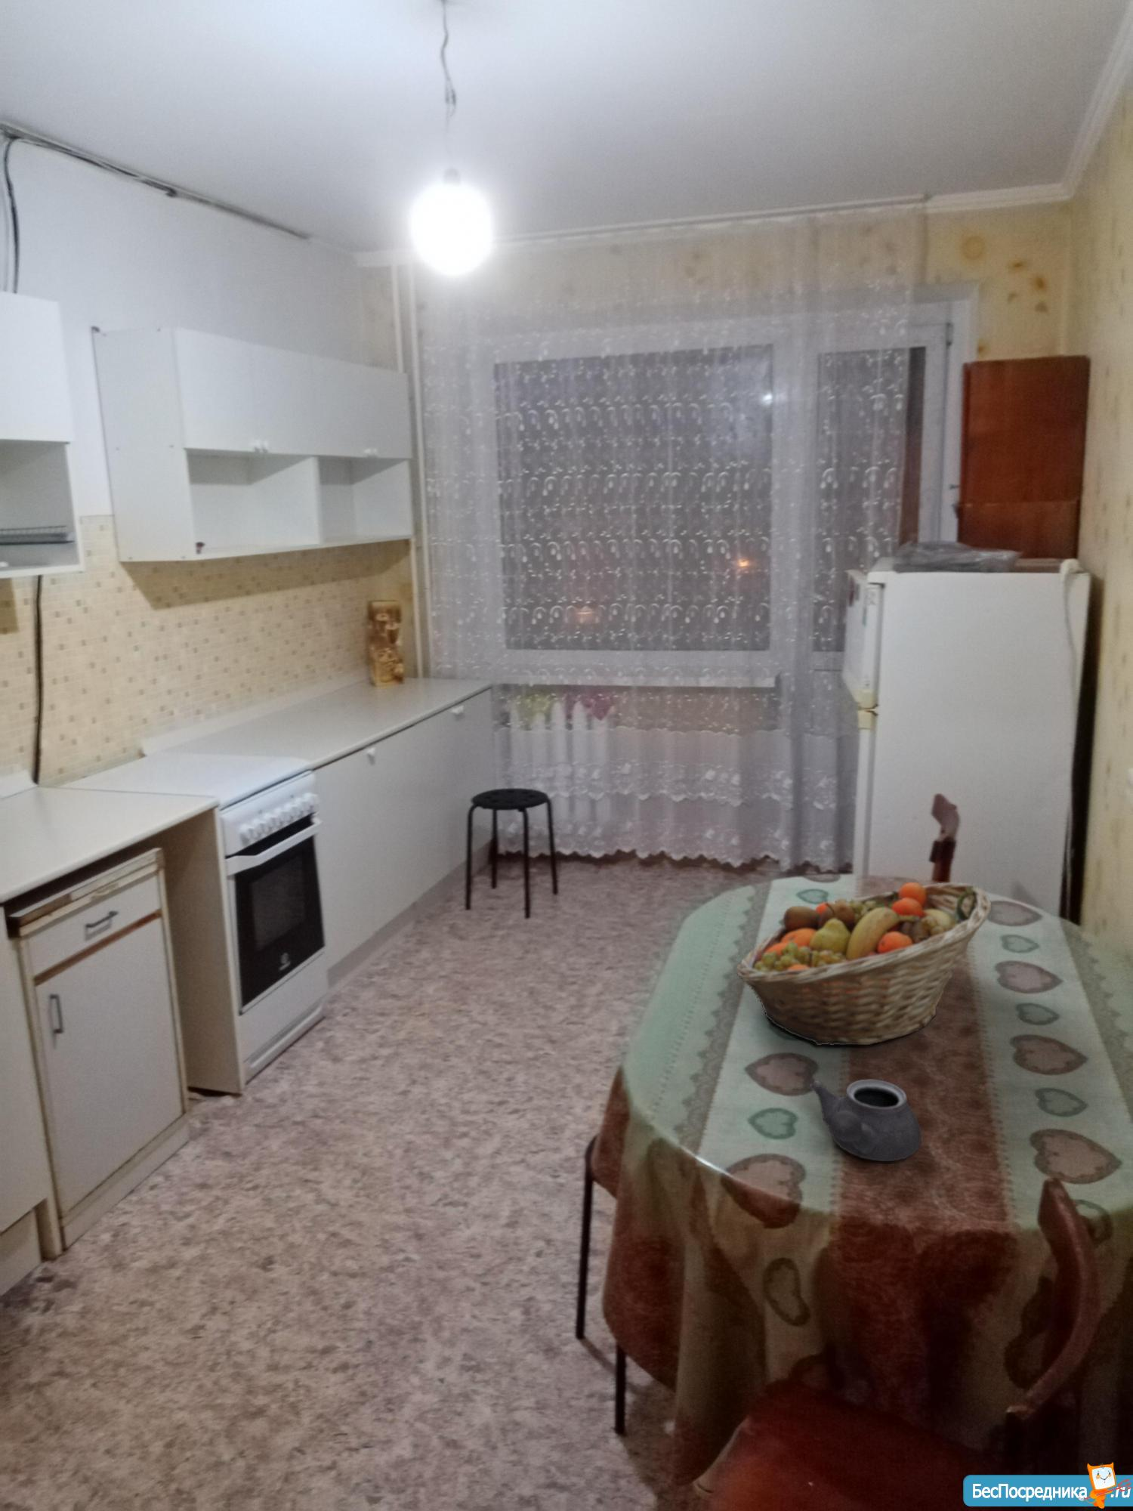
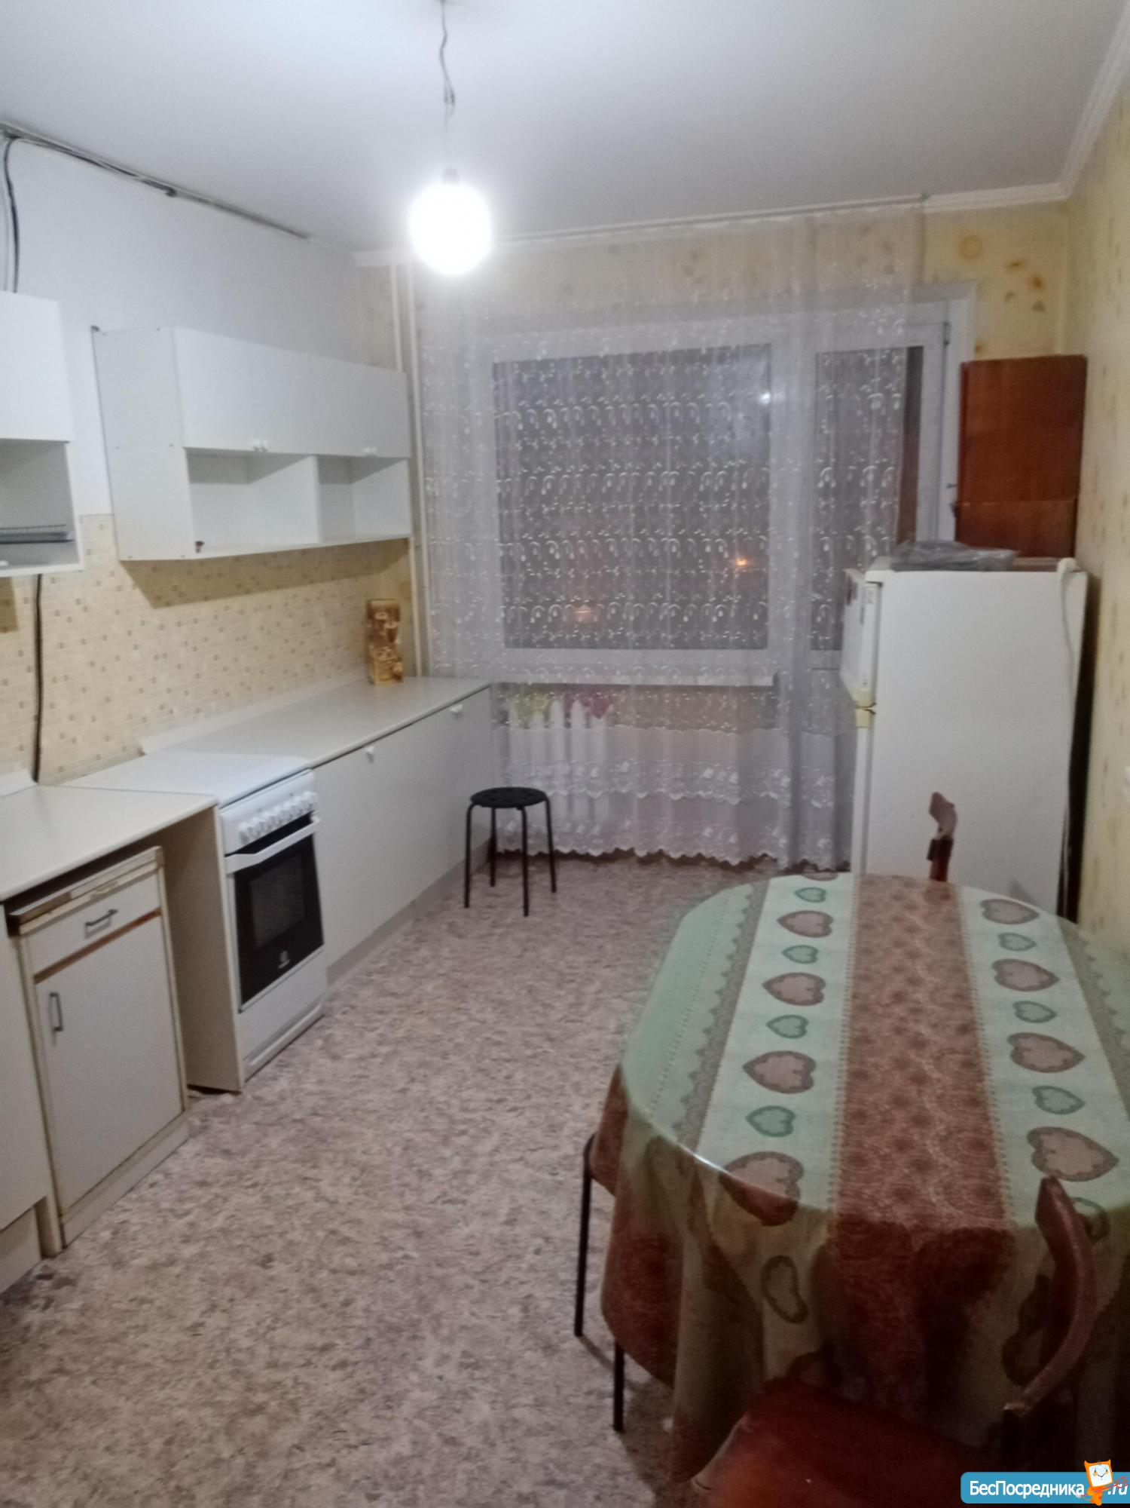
- fruit basket (863, 951)
- teapot (860, 1118)
